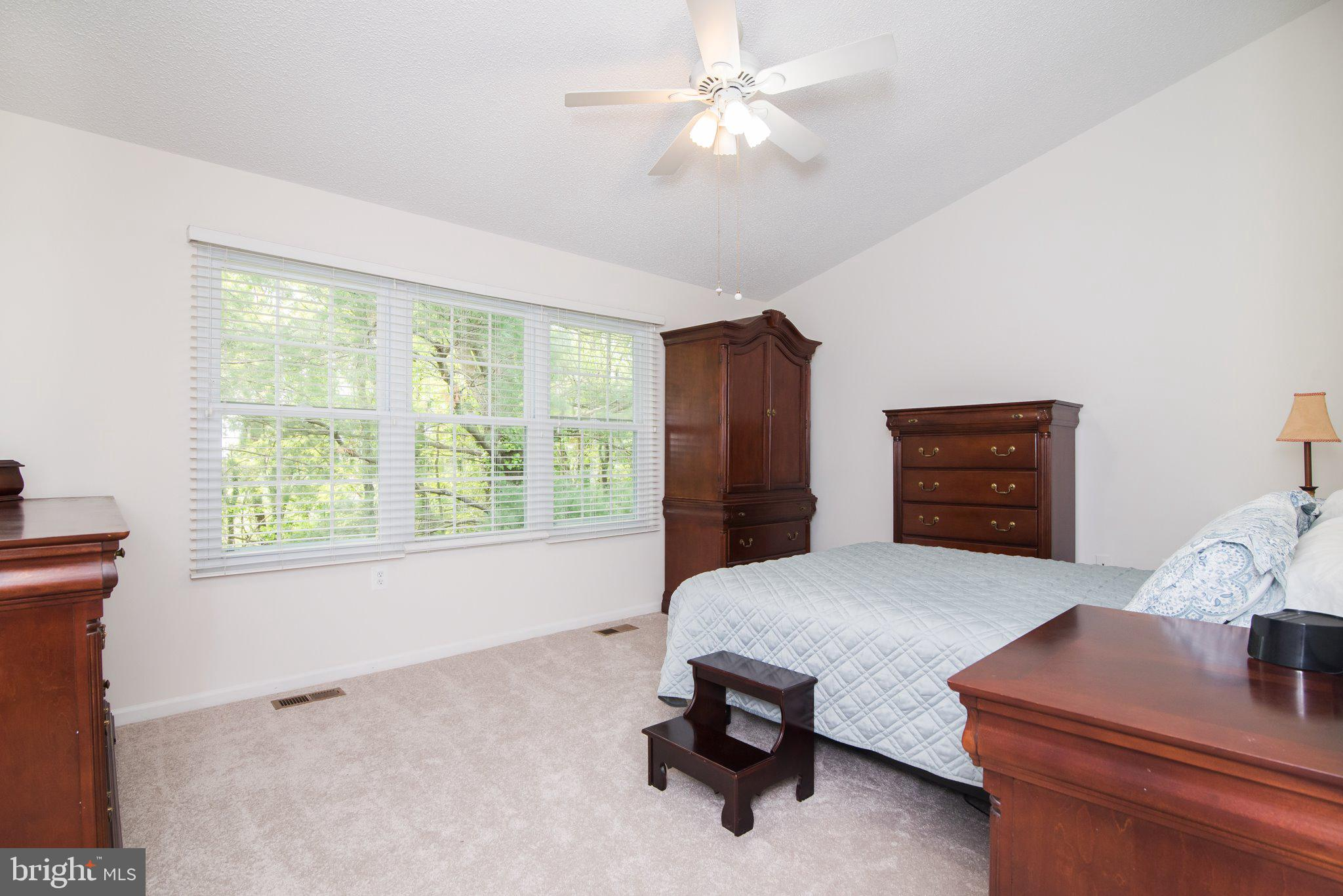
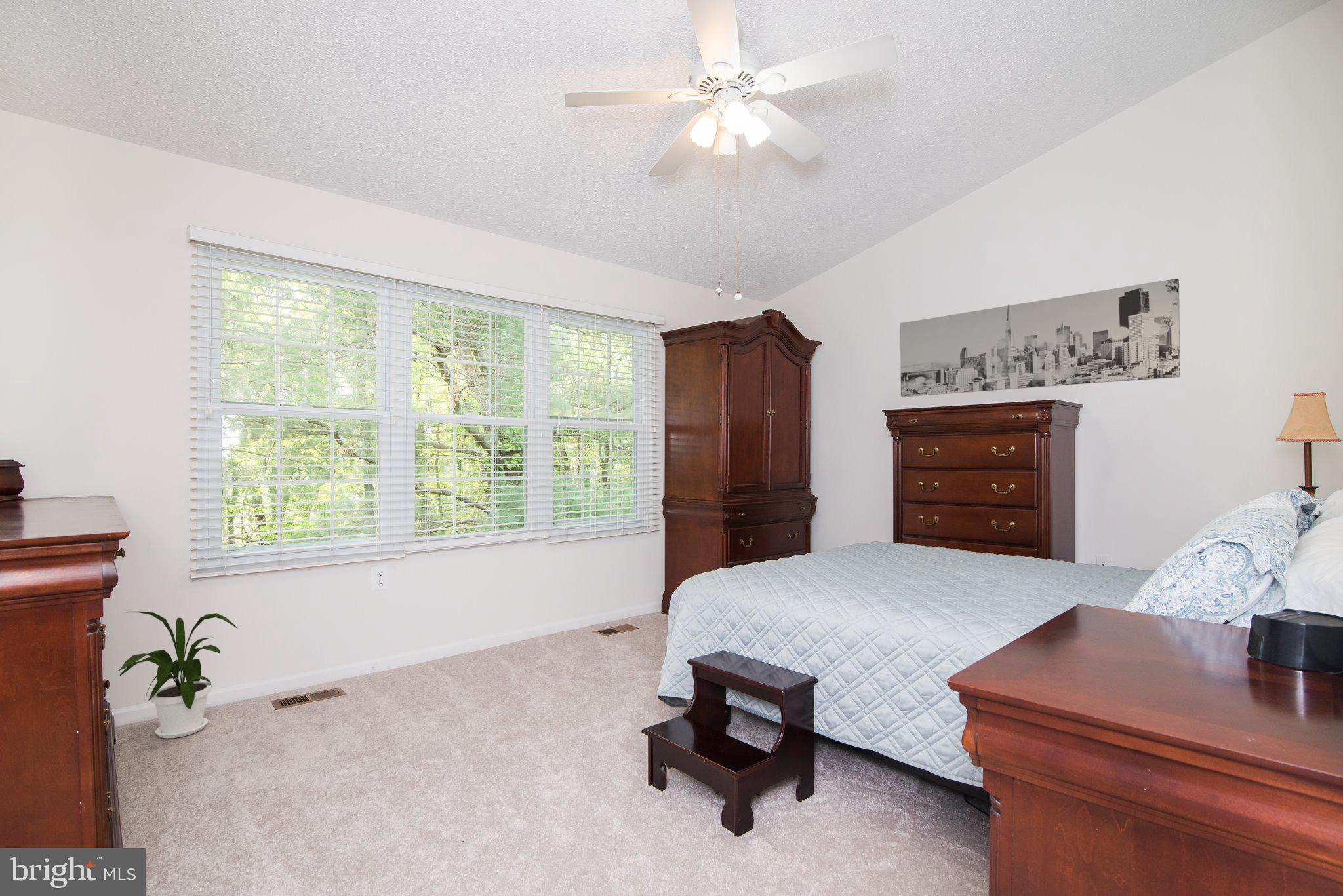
+ wall art (1020, 346)
+ house plant (178, 669)
